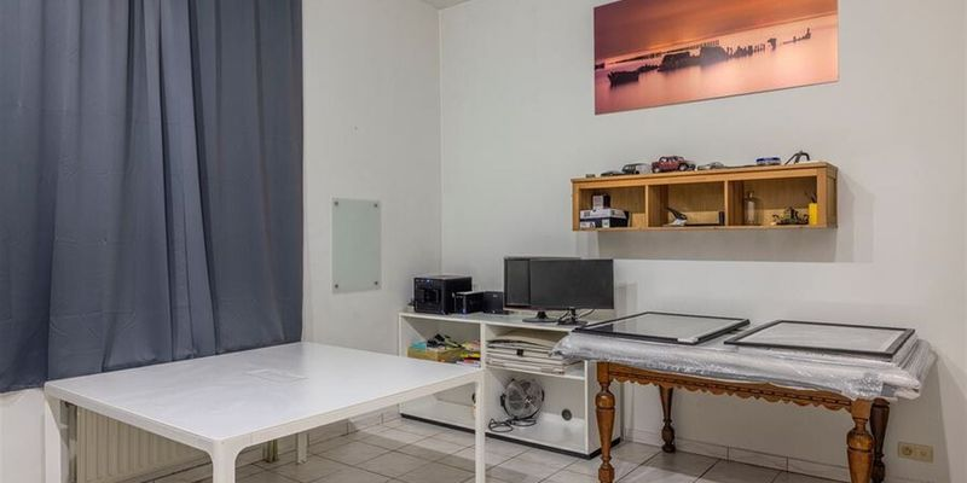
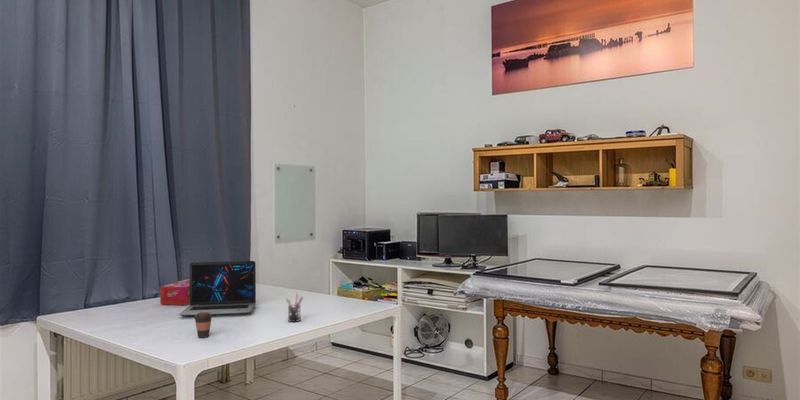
+ tissue box (186, 291)
+ laptop (219, 288)
+ coffee cup (203, 325)
+ pen holder (293, 307)
